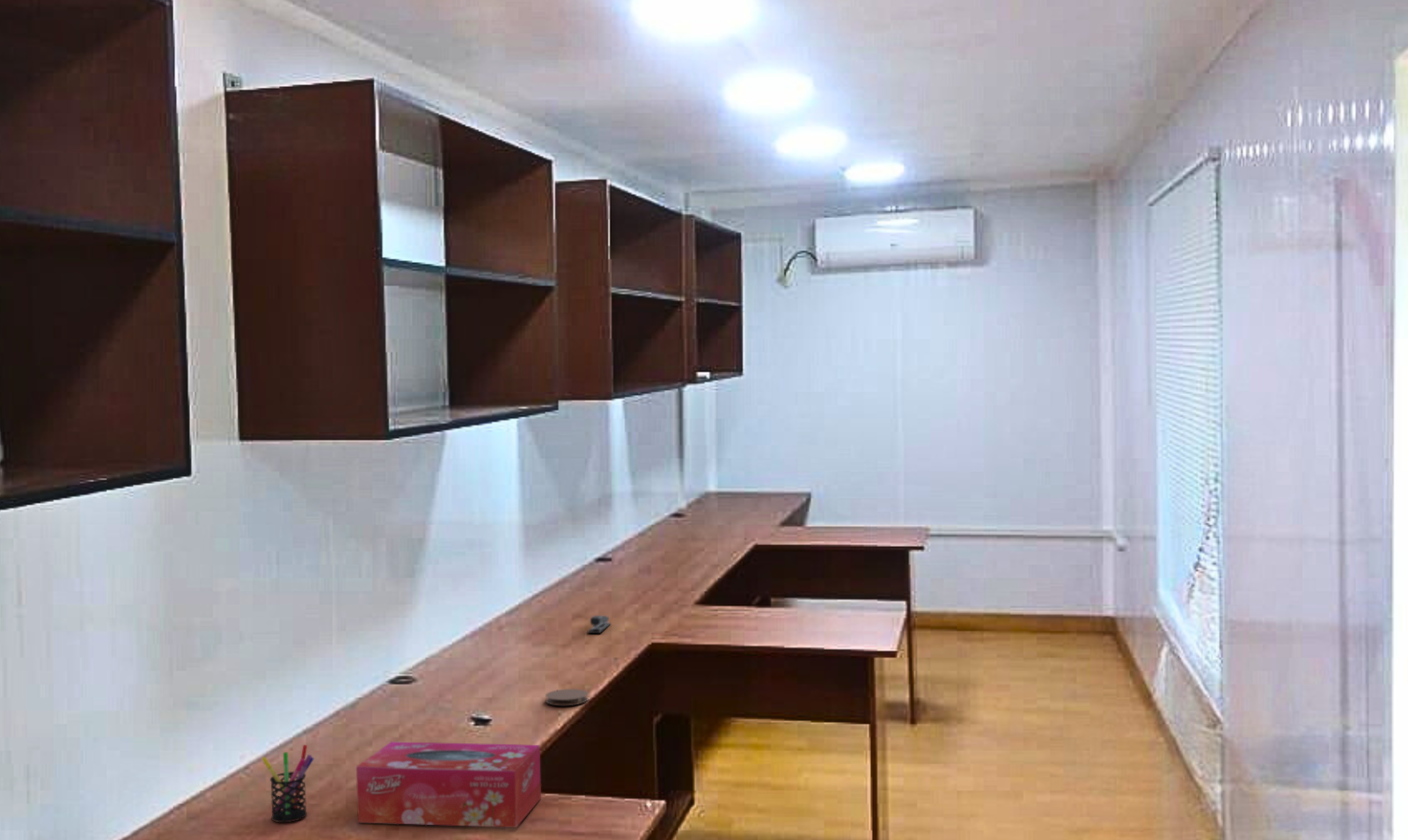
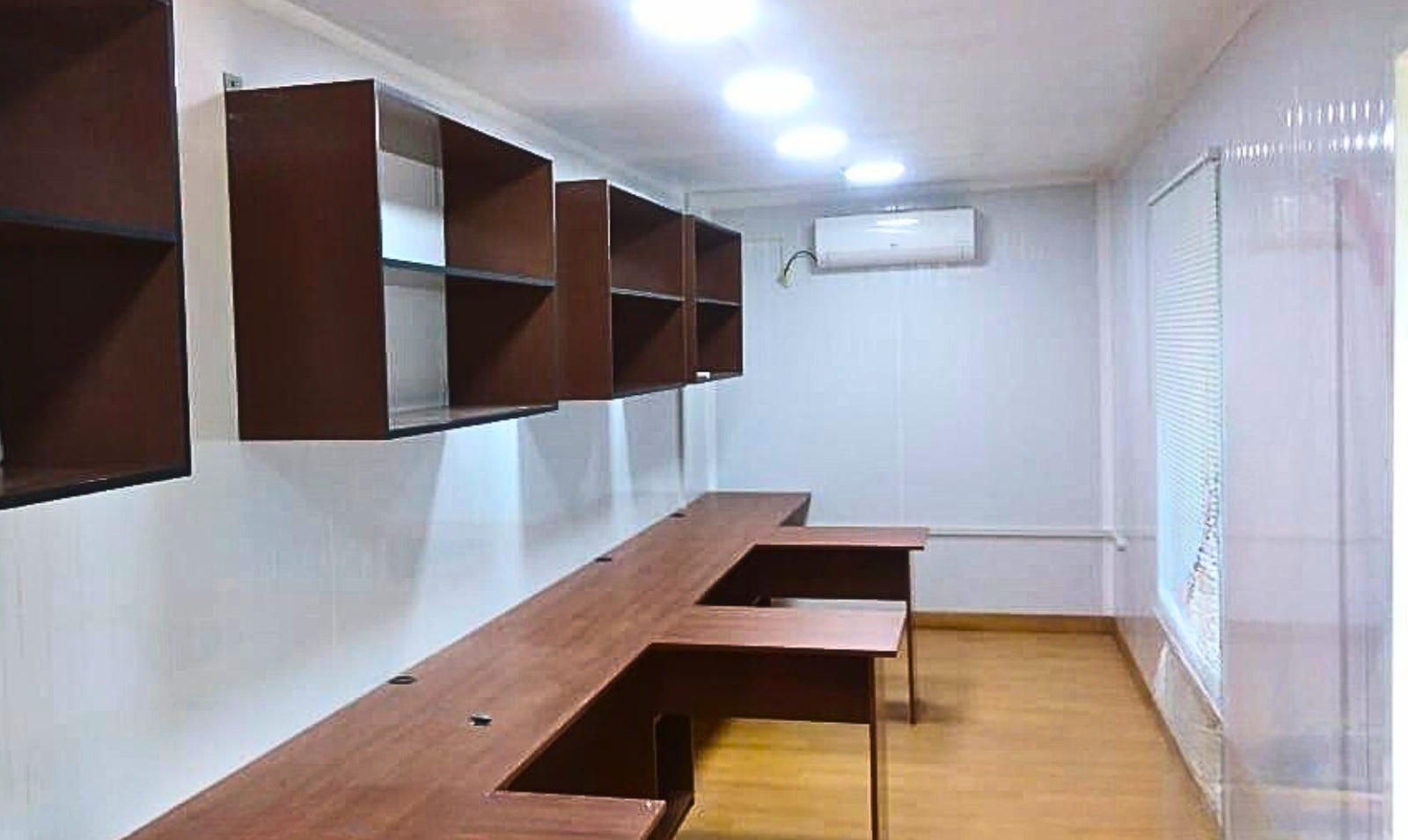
- coaster (567, 697)
- pen holder (290, 780)
- tissue box (451, 783)
- stapler (599, 622)
